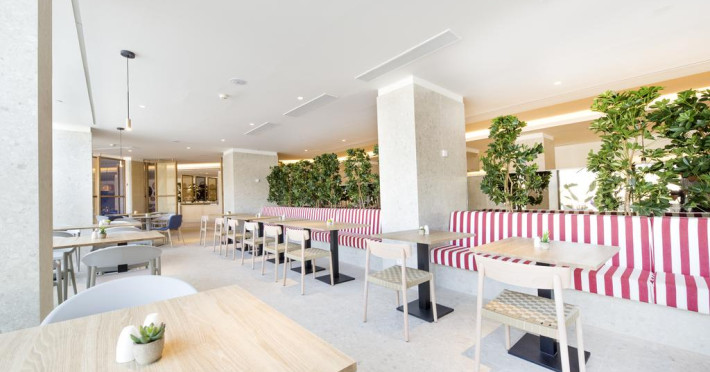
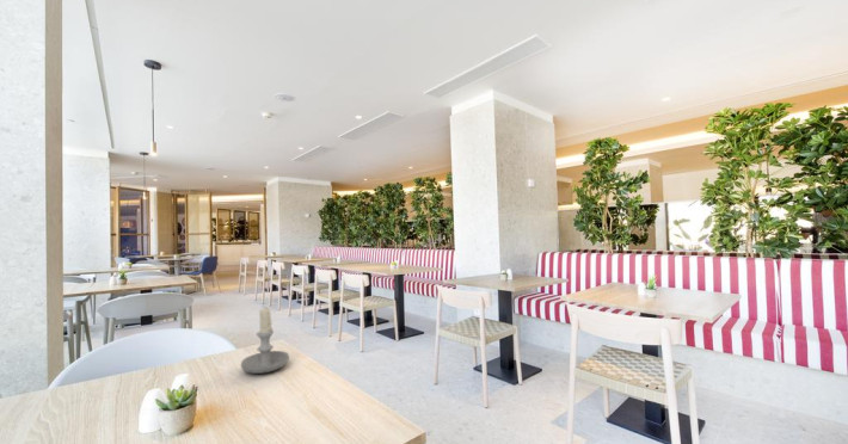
+ candle (264, 337)
